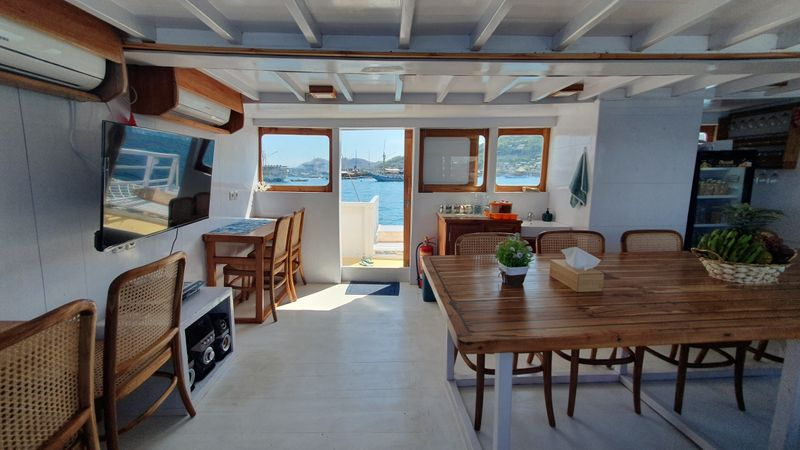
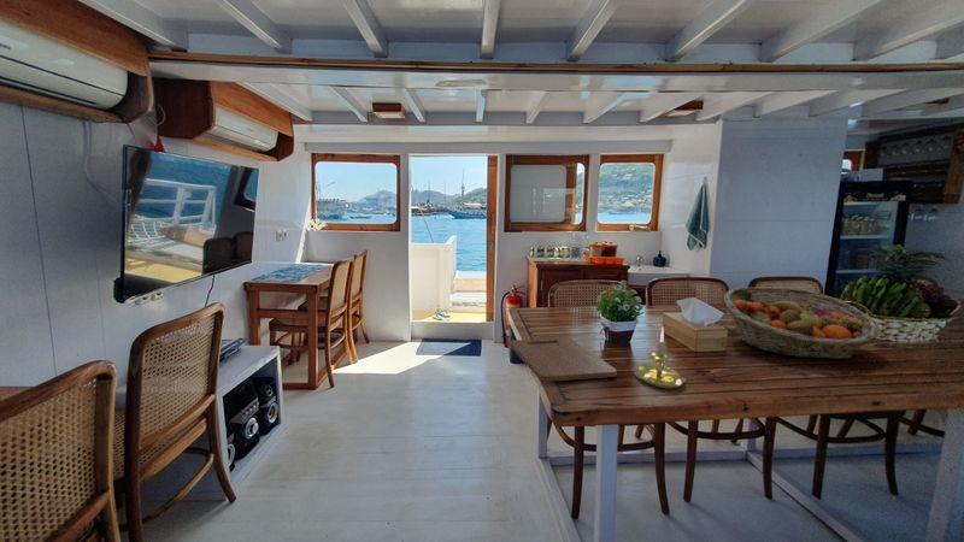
+ candle holder (663, 354)
+ fruit basket (794, 320)
+ cutting board (557, 355)
